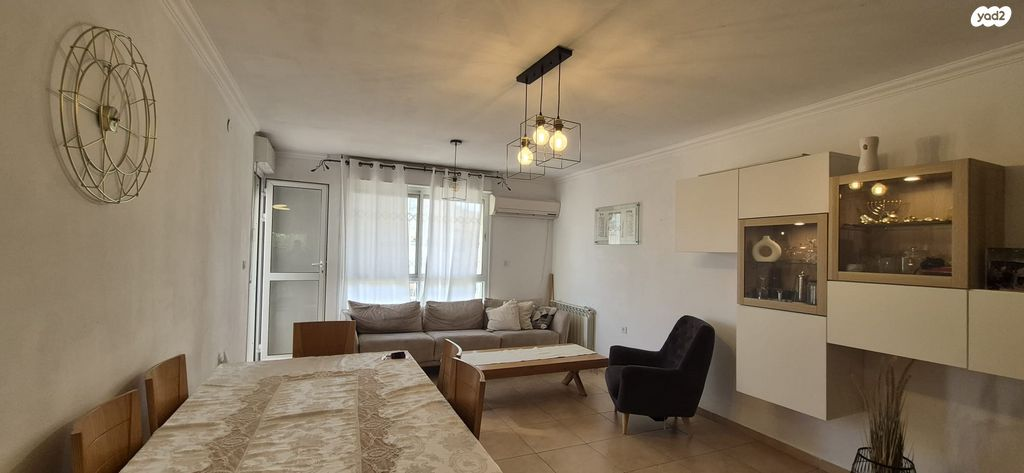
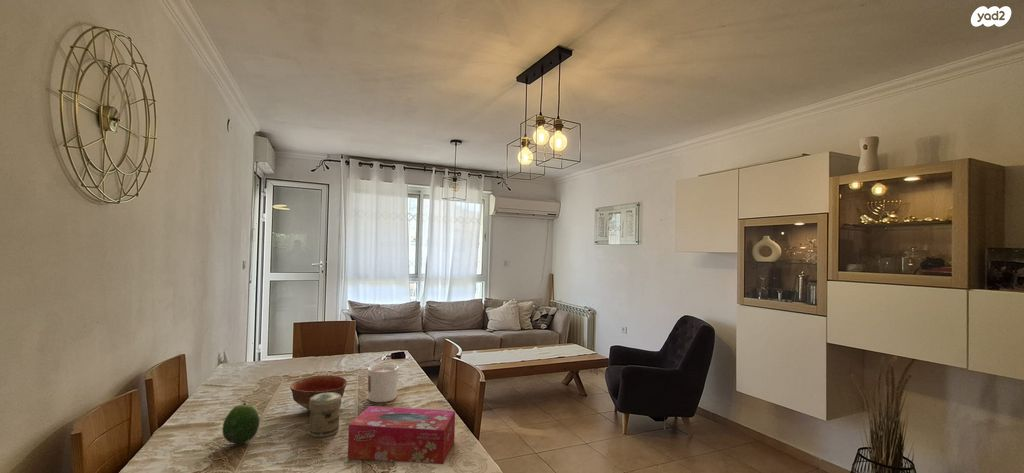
+ tissue box (403, 433)
+ bowl (318, 393)
+ jar (325, 414)
+ fruit (241, 423)
+ candle (383, 379)
